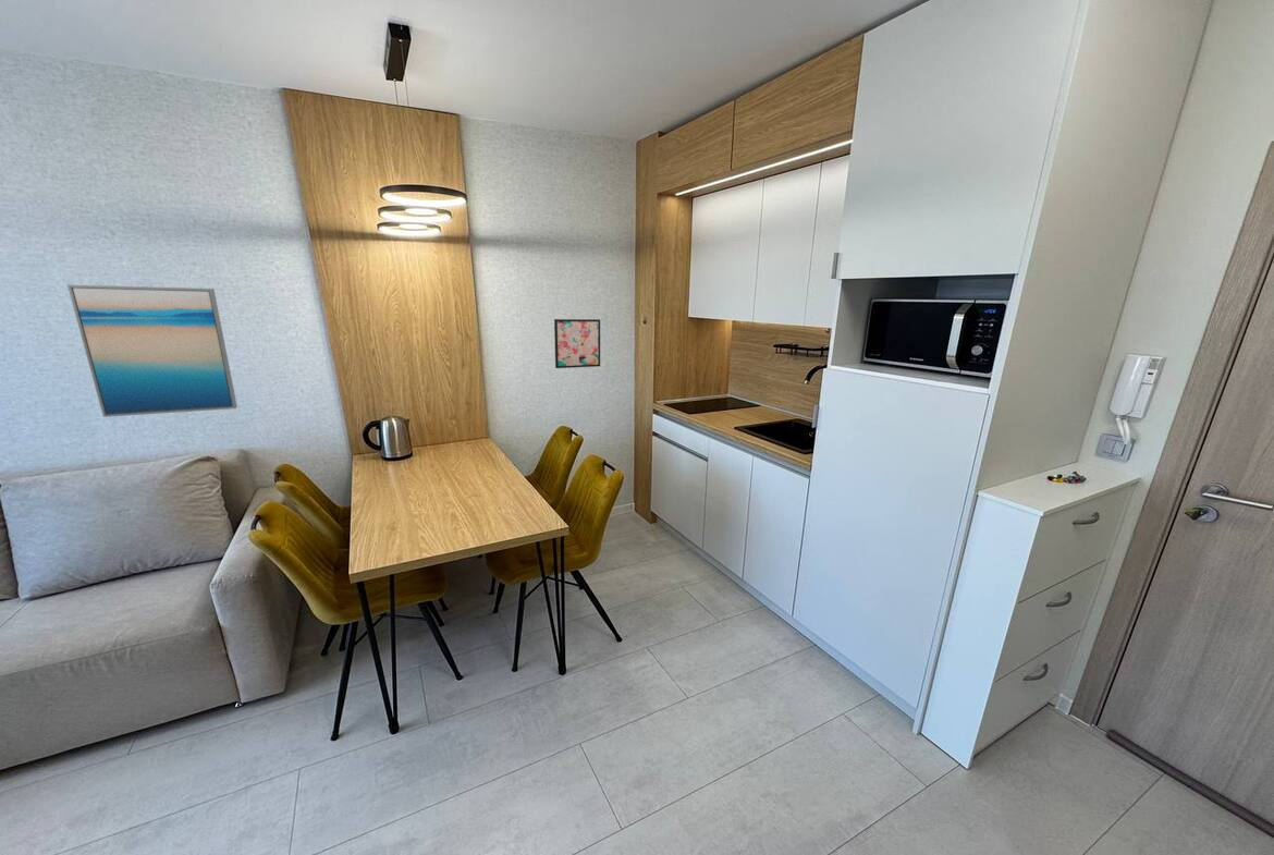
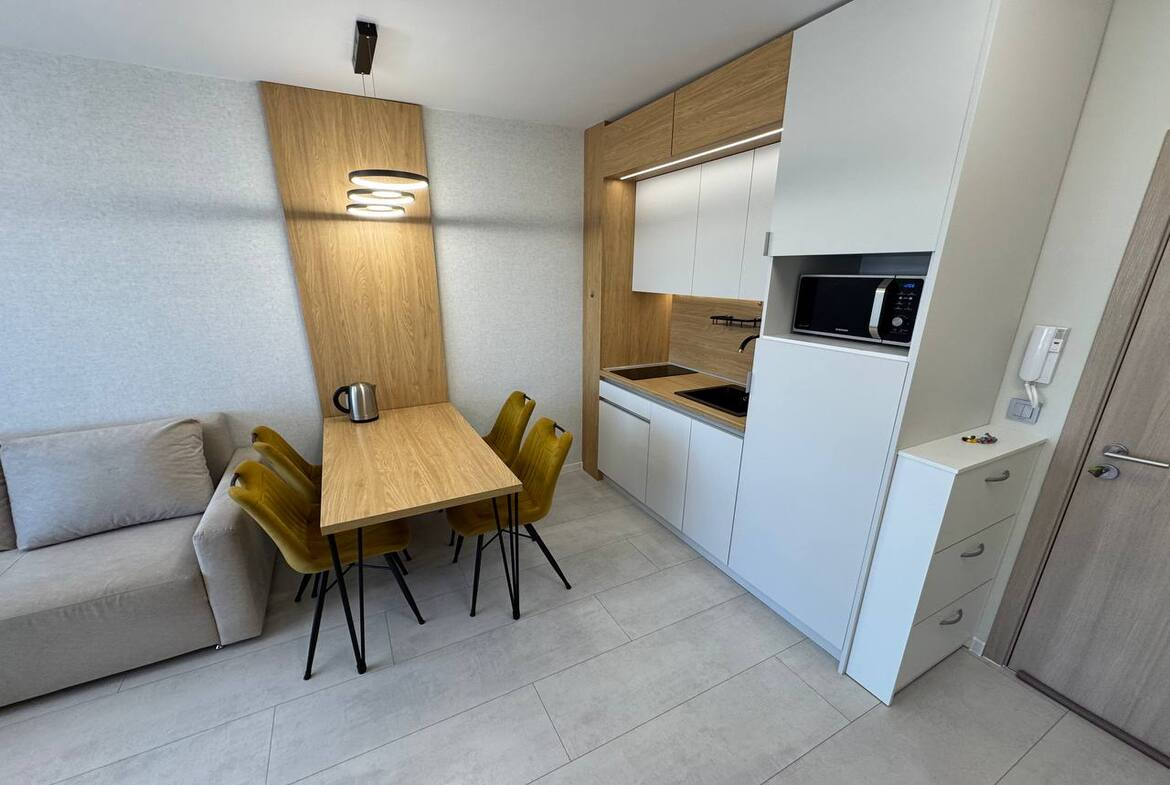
- wall art (159, 351)
- wall art (577, 343)
